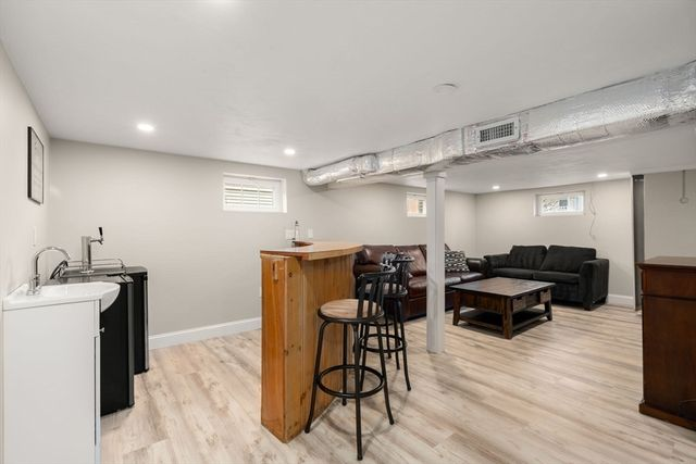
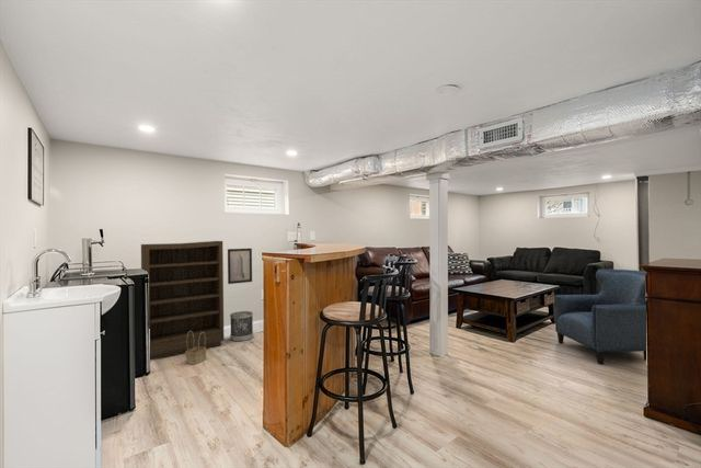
+ wall art (240, 265)
+ wastebasket (241, 326)
+ bookshelf (184, 295)
+ basket (196, 346)
+ armchair (608, 311)
